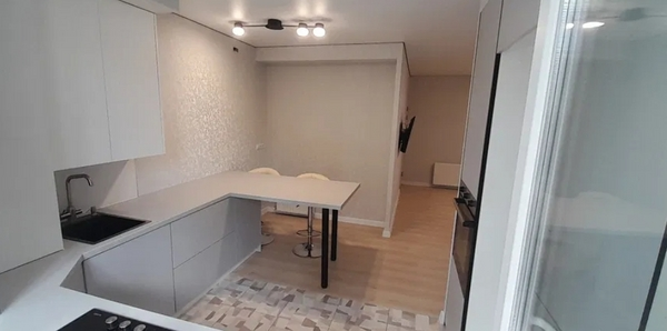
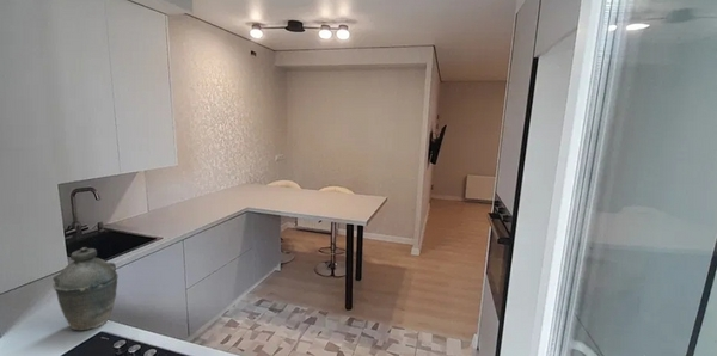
+ kettle (87, 284)
